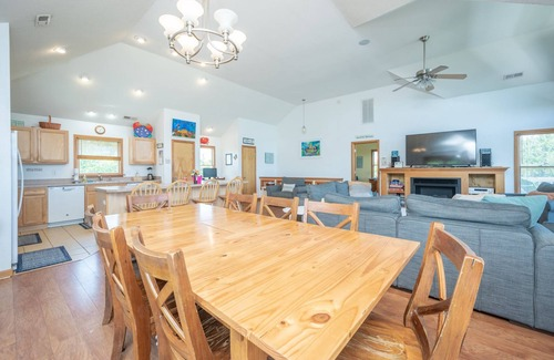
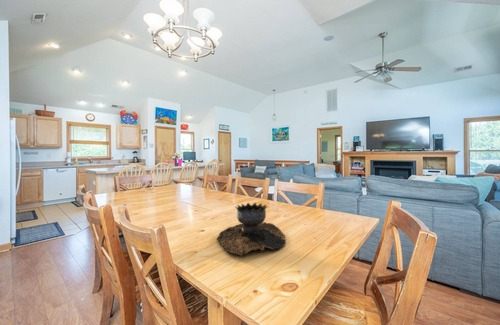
+ brazier (251, 222)
